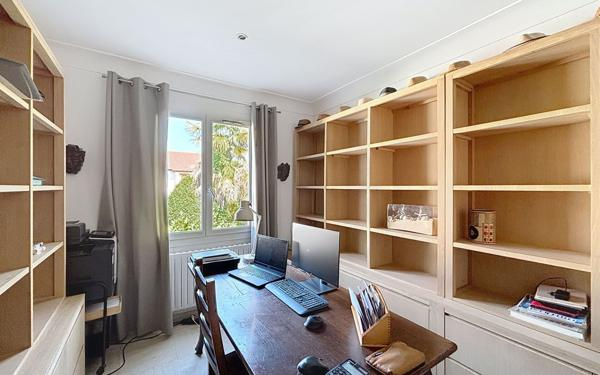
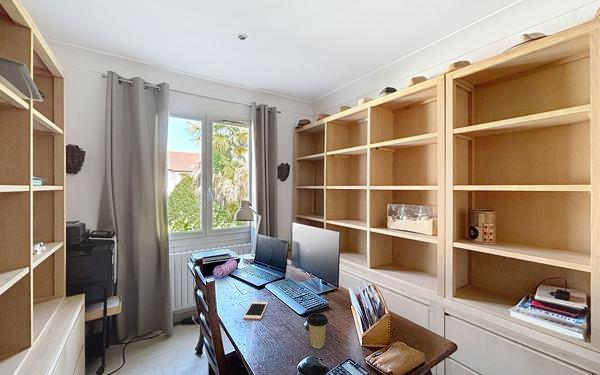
+ coffee cup (317, 330)
+ cell phone (256, 309)
+ pencil case (225, 267)
